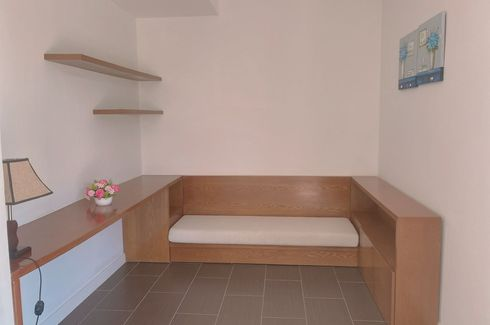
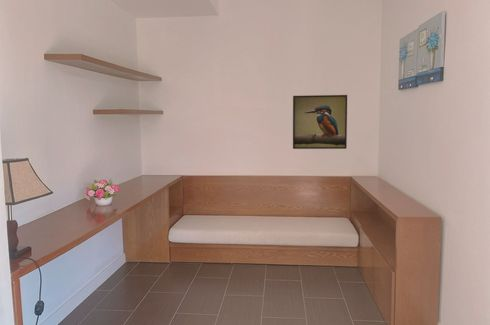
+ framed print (319, 122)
